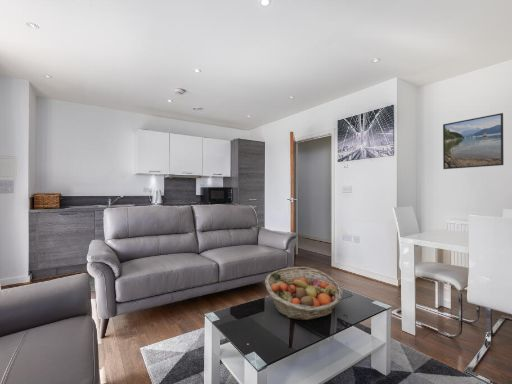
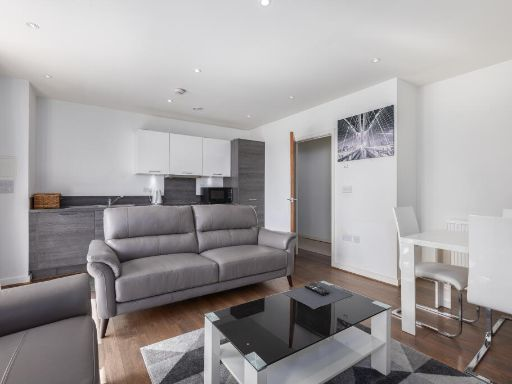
- fruit basket (303, 291)
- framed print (471, 143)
